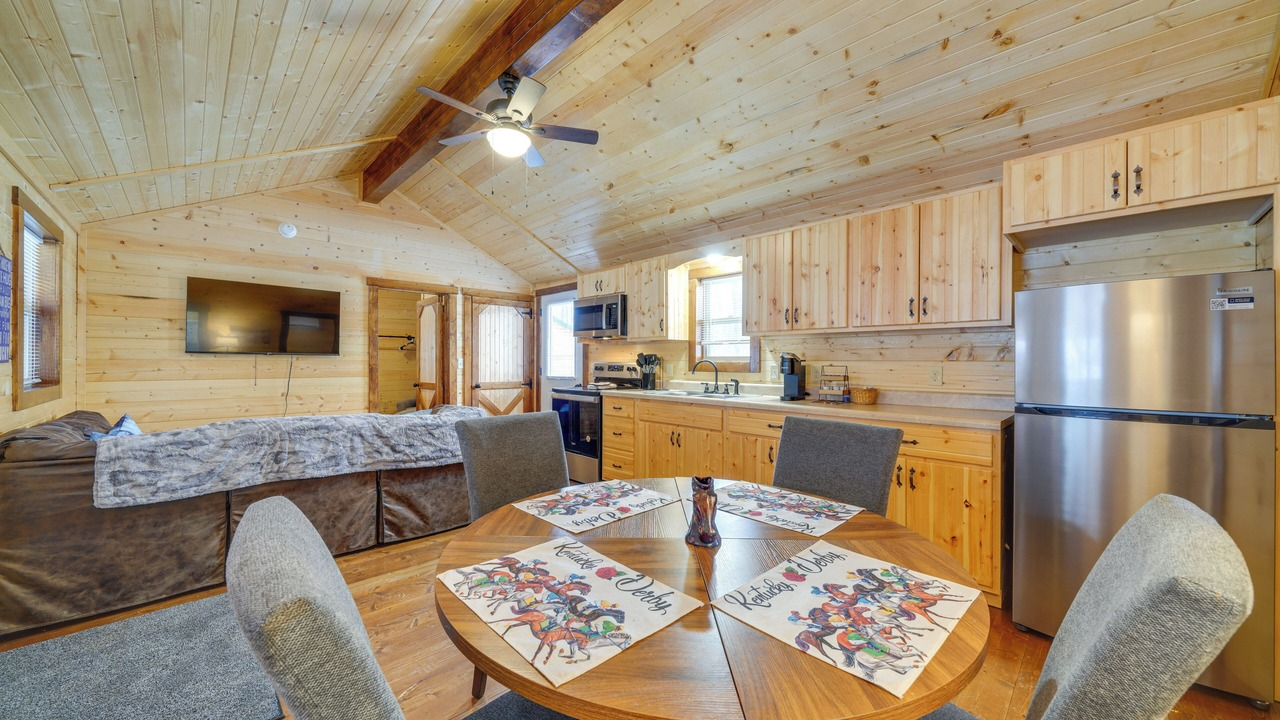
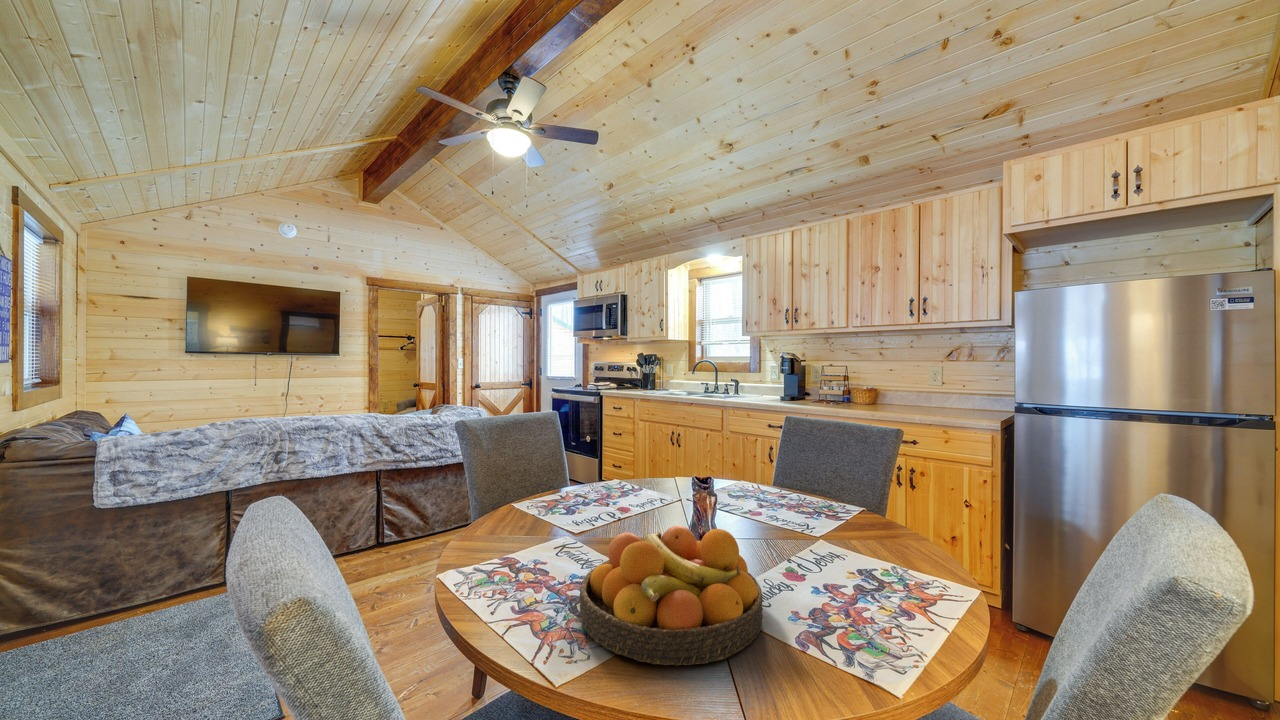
+ fruit bowl (670, 571)
